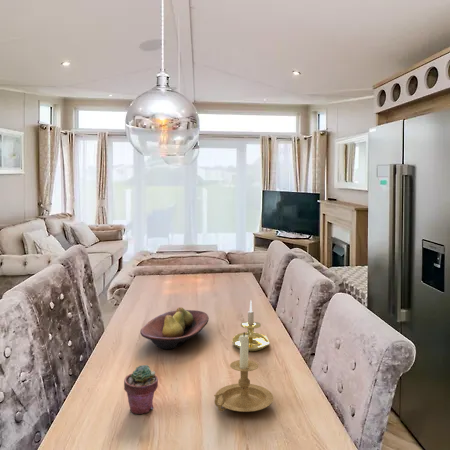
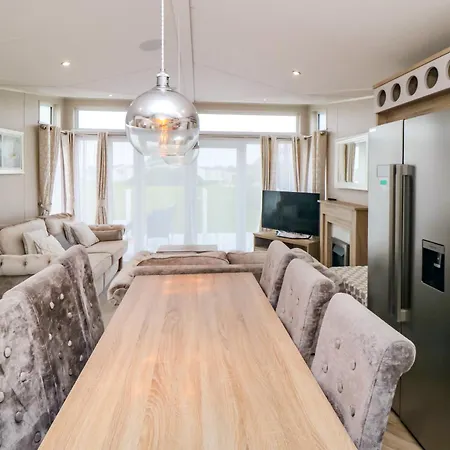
- fruit bowl (176, 324)
- potted succulent (141, 387)
- candle holder (240, 369)
- candle holder (250, 321)
